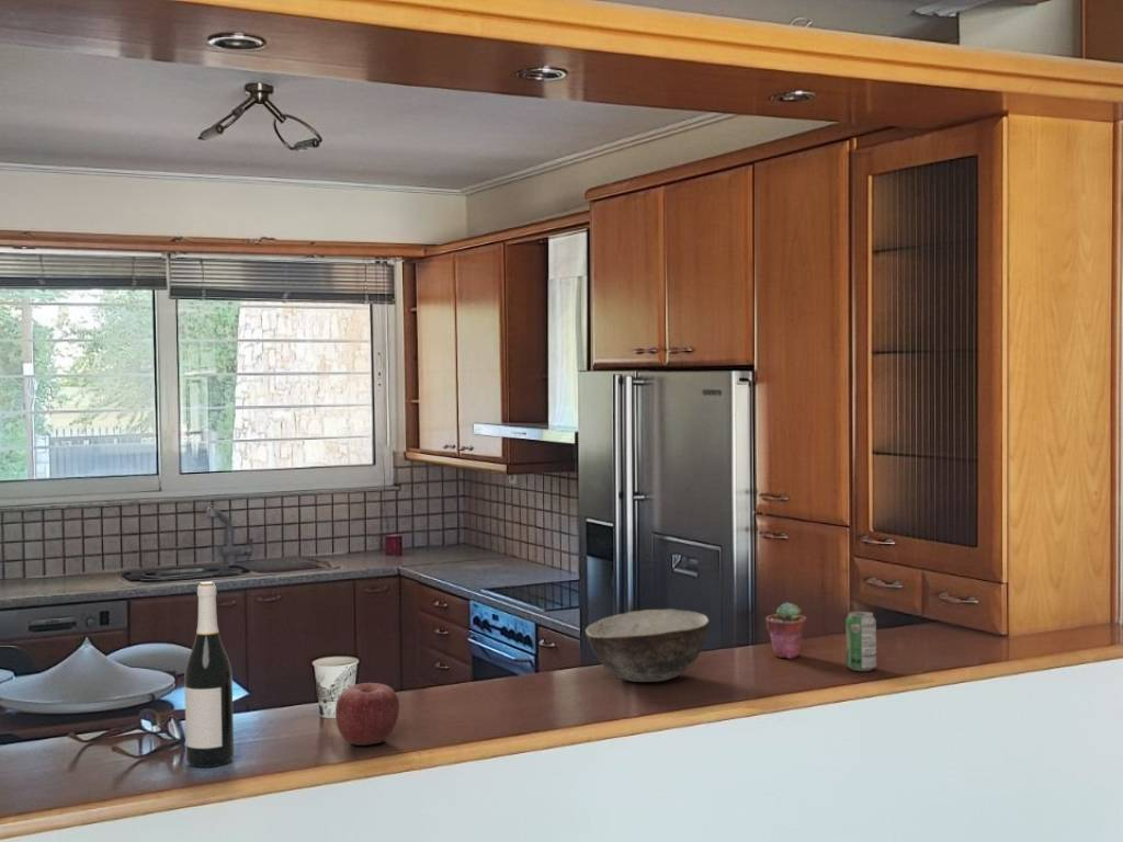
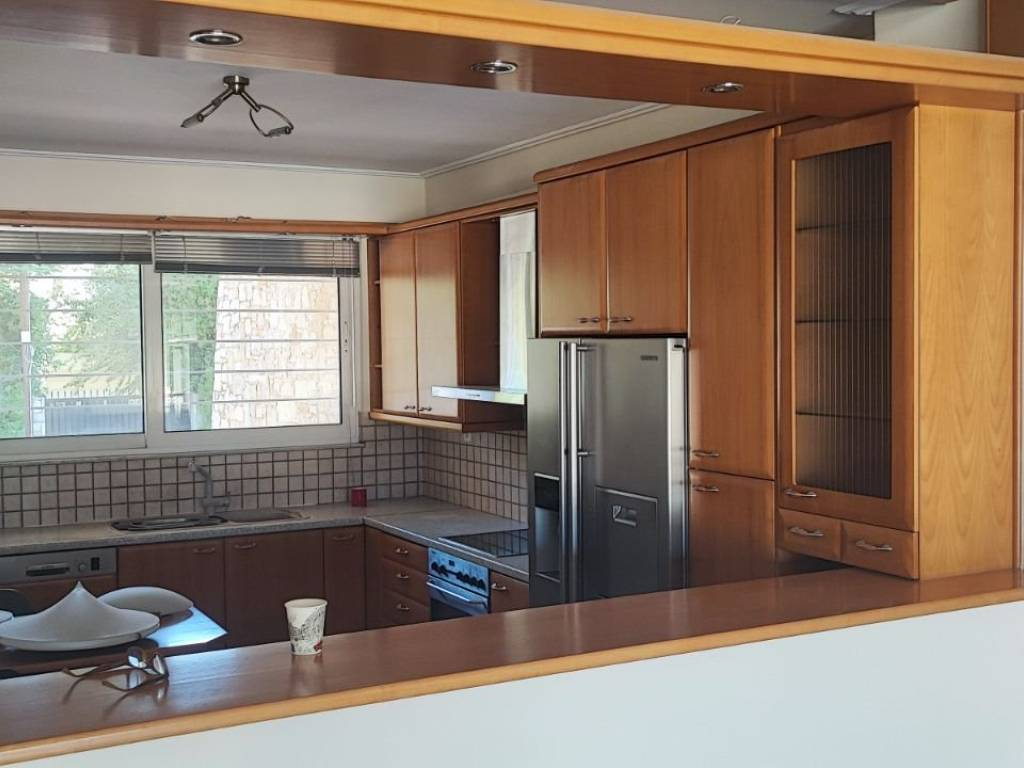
- wine bottle (208, 671)
- bowl (647, 647)
- potted succulent (786, 628)
- apple (367, 714)
- beverage can (861, 640)
